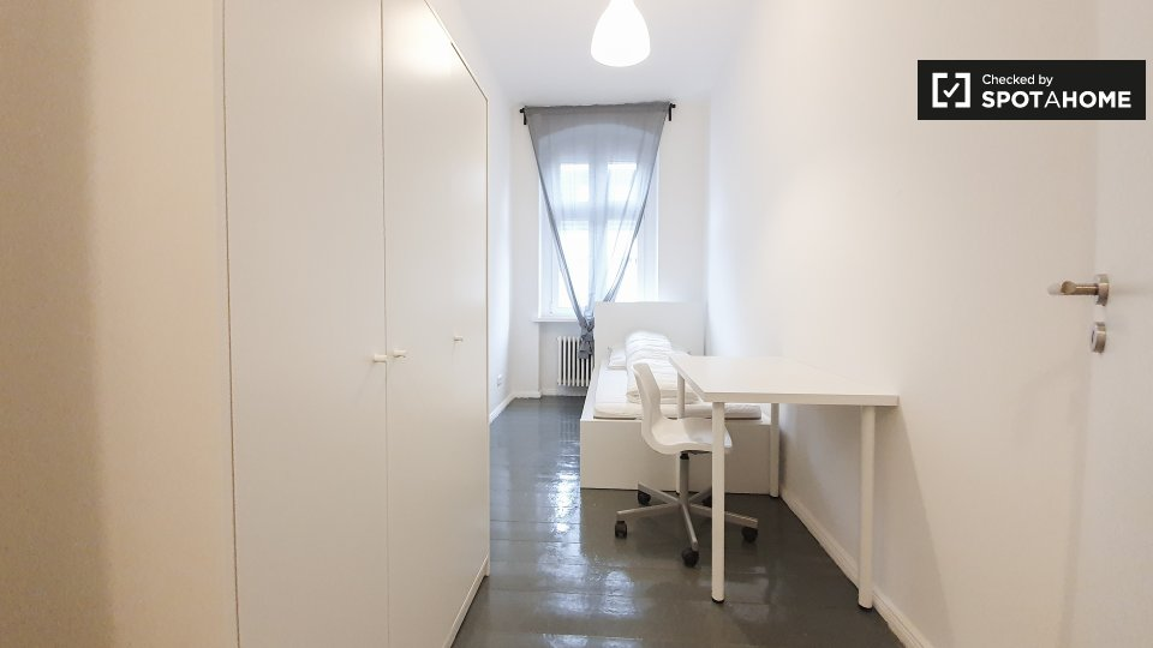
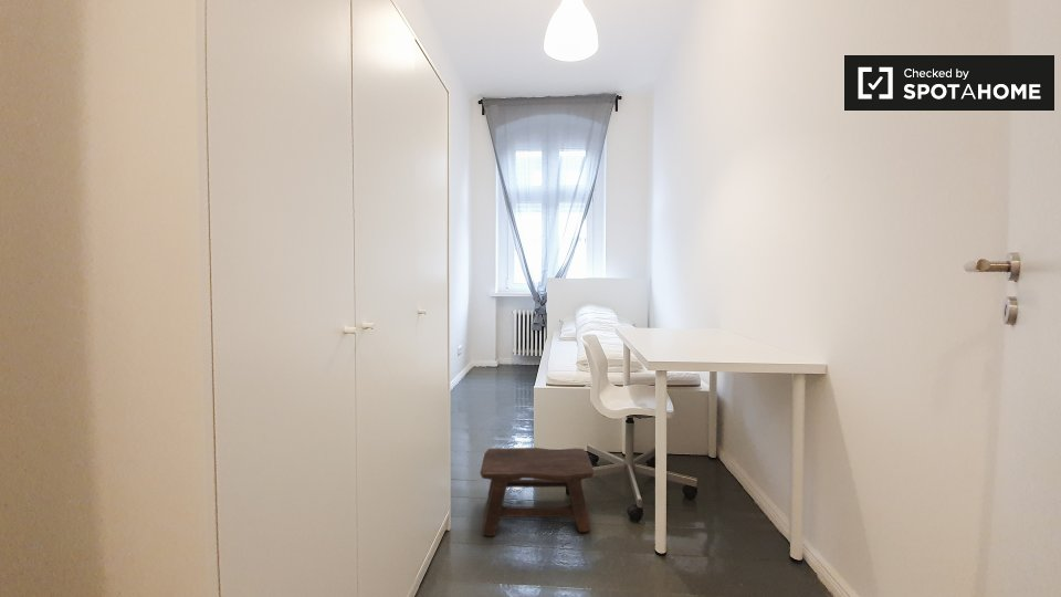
+ stool (536, 486)
